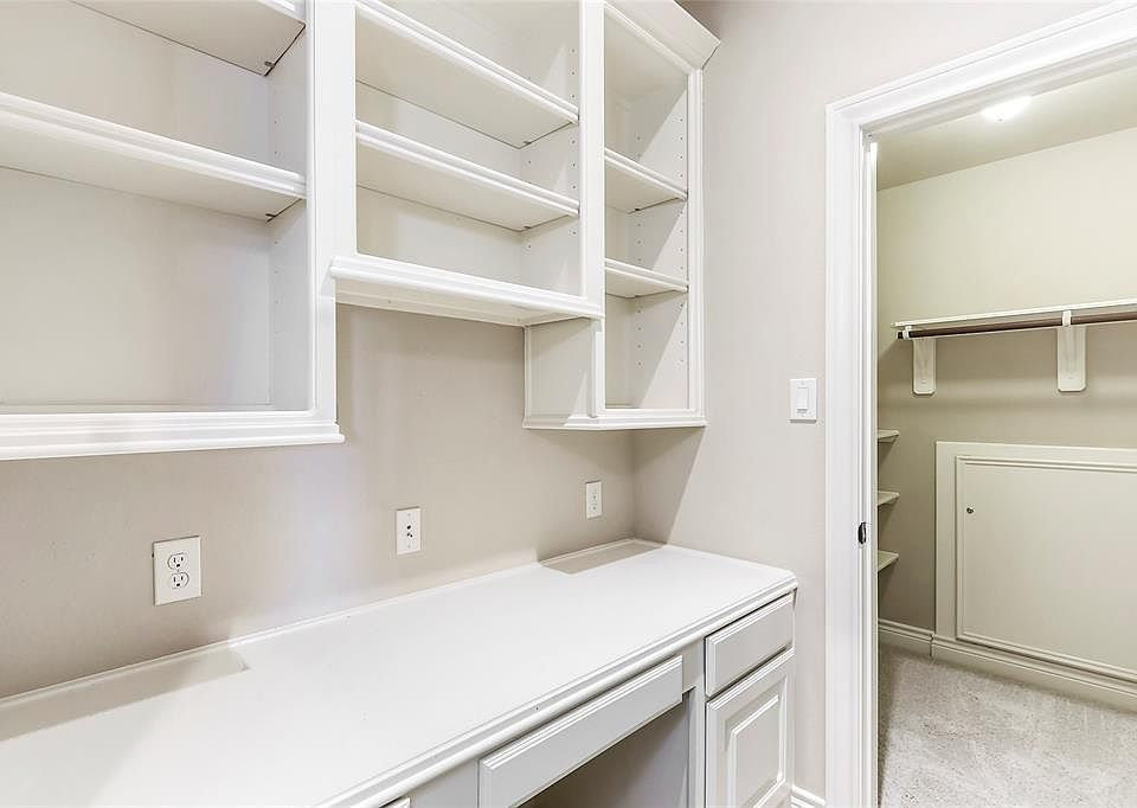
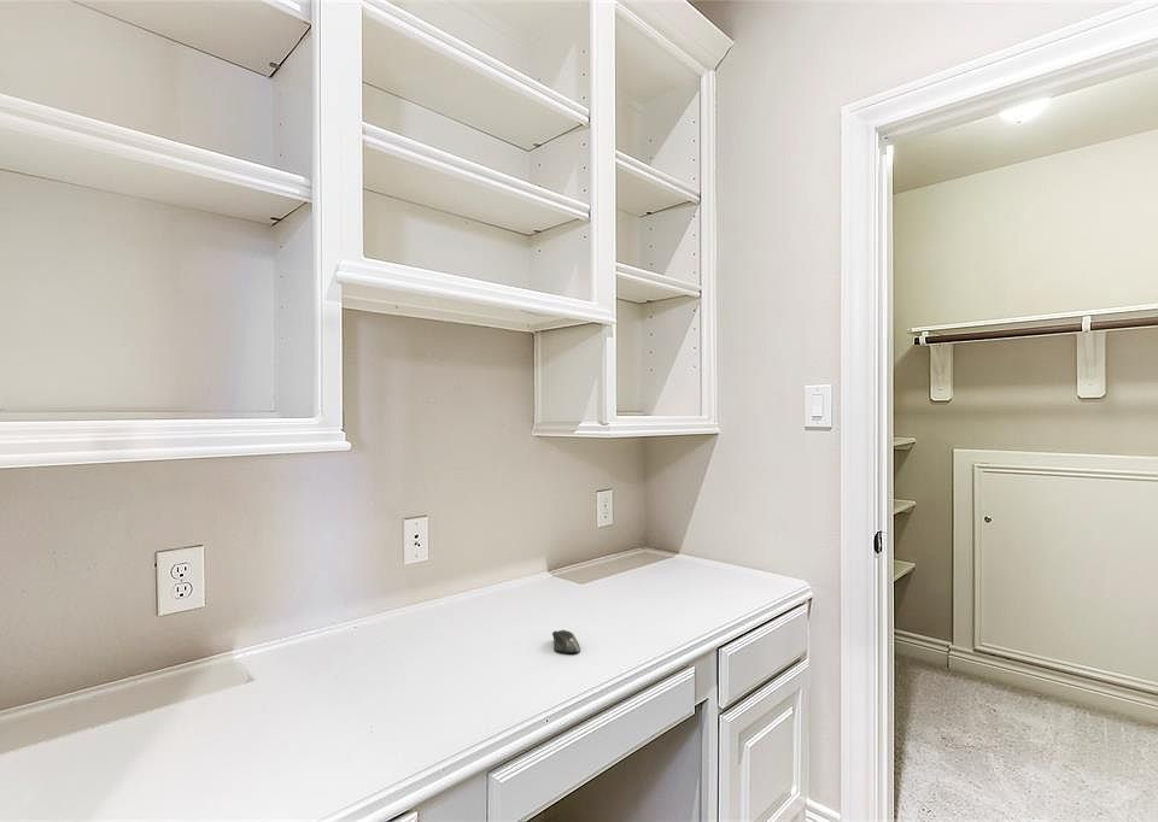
+ computer mouse (565, 639)
